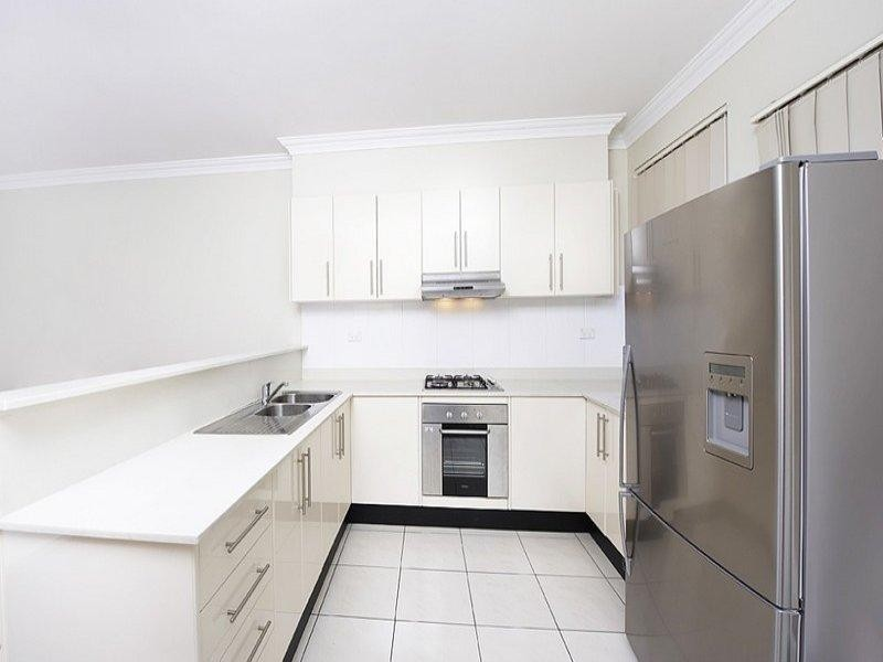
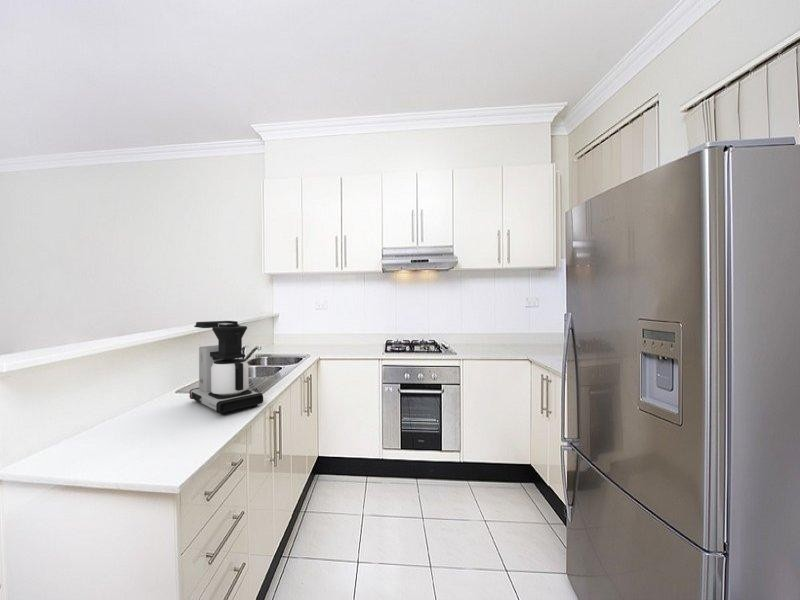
+ coffee maker (225, 363)
